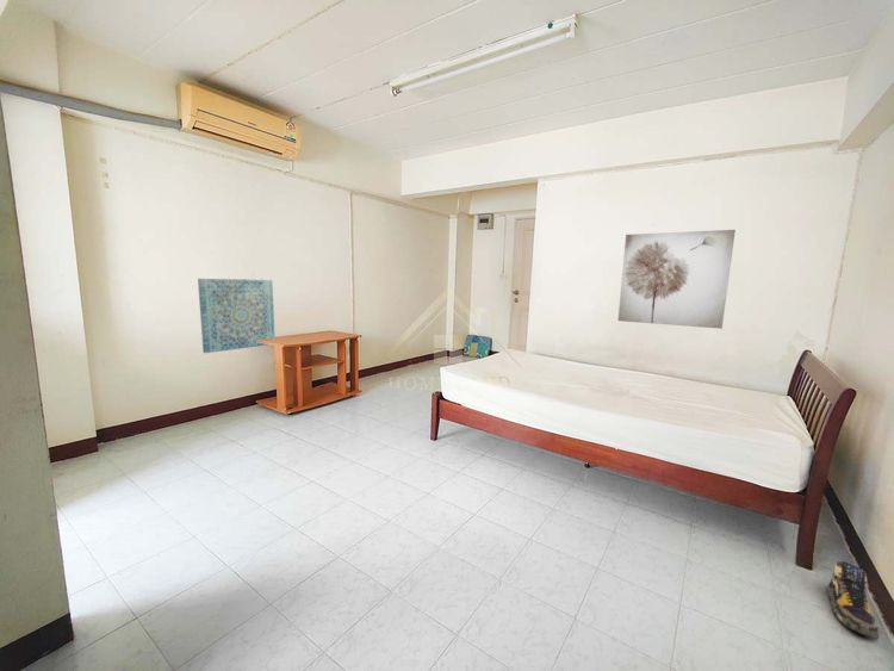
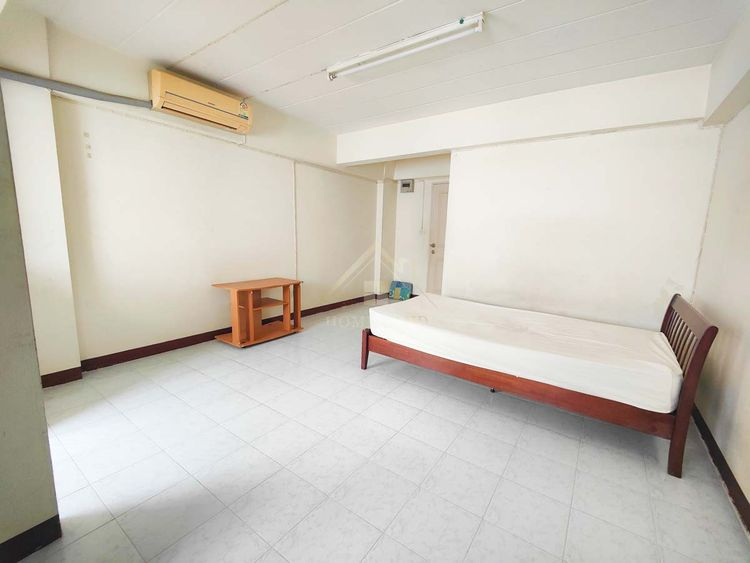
- shoe (853, 592)
- wall art (671, 279)
- wall art (240, 313)
